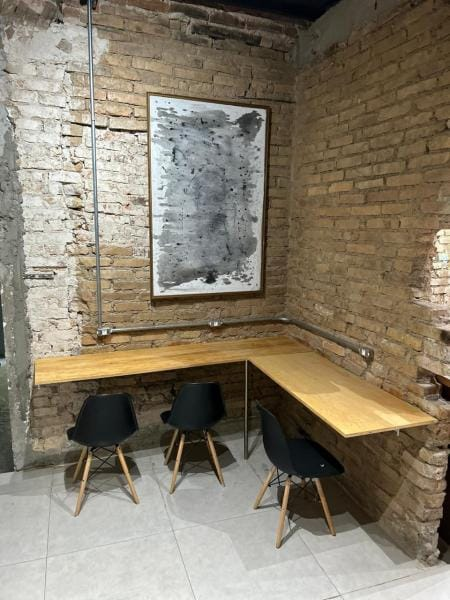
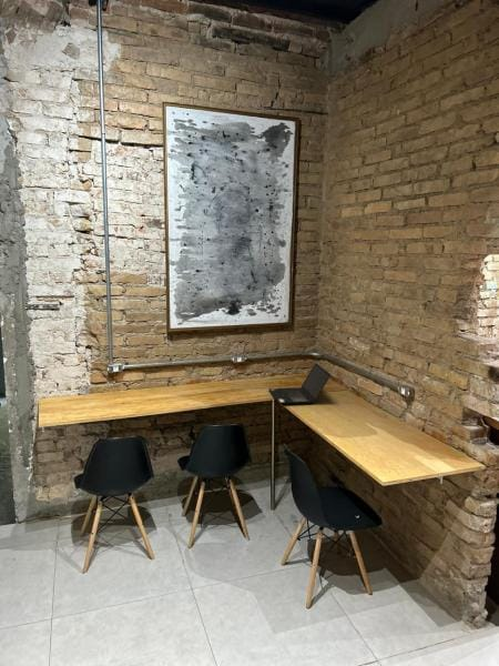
+ laptop computer (302, 385)
